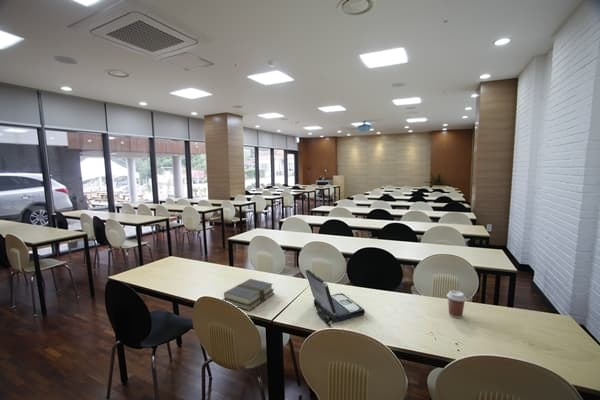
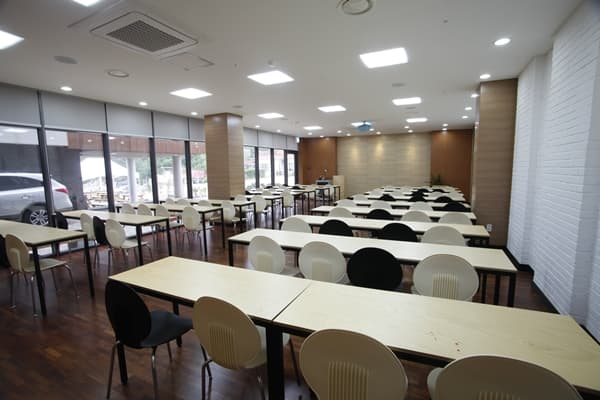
- coffee cup (456, 304)
- book (249, 293)
- laptop (335, 294)
